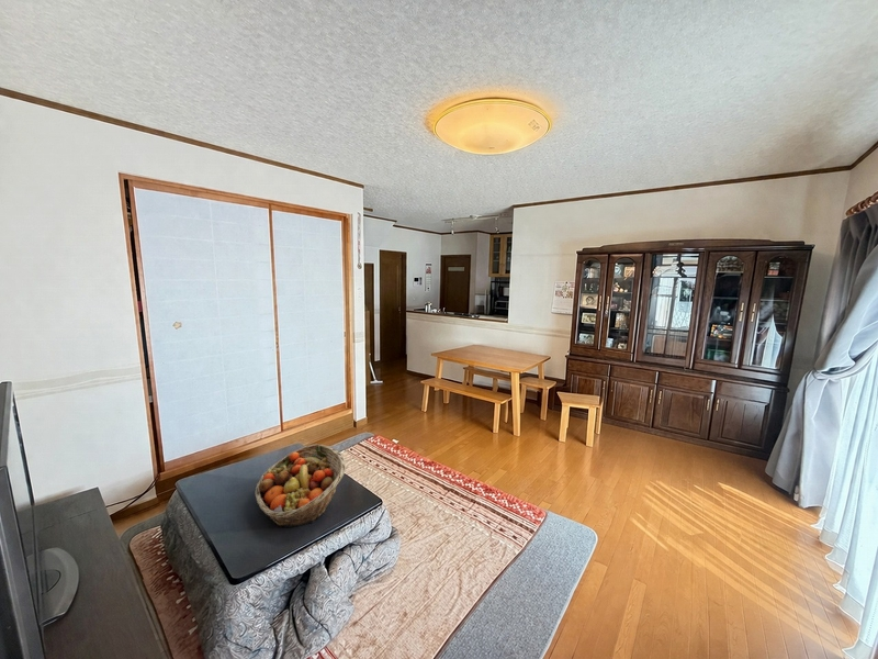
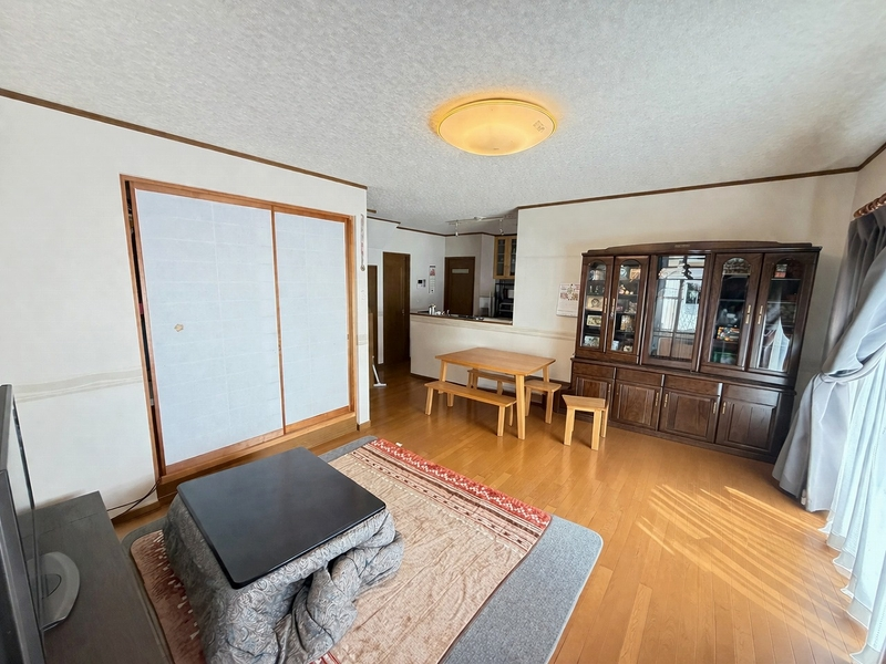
- fruit basket (301, 482)
